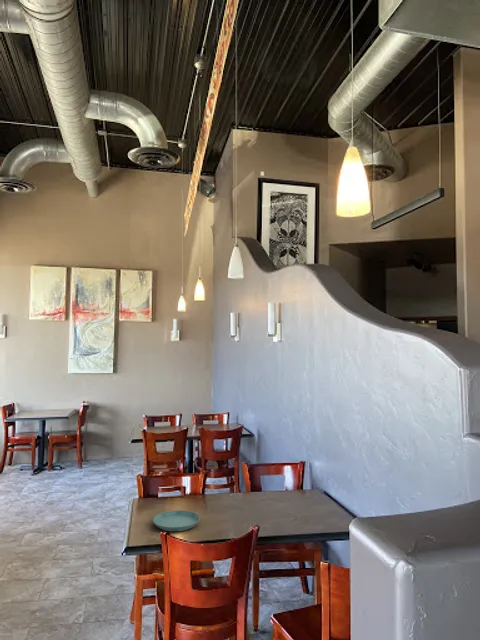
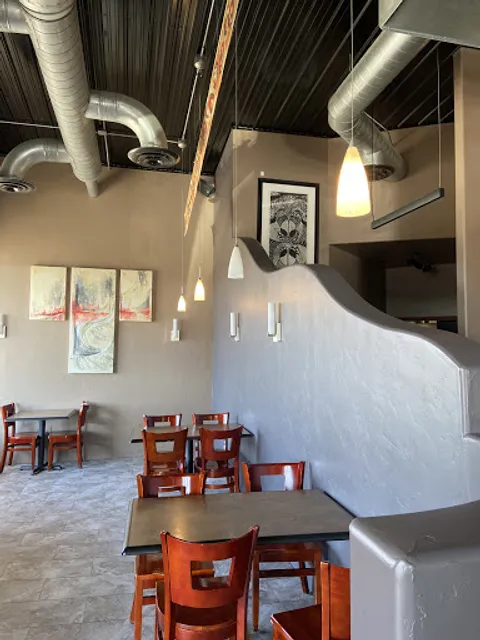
- saucer (176, 521)
